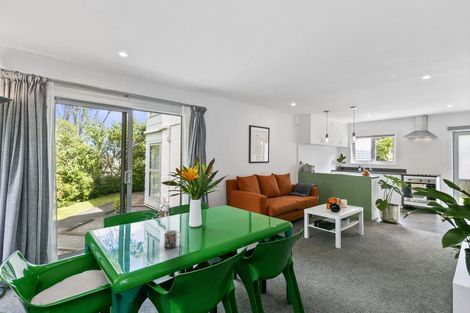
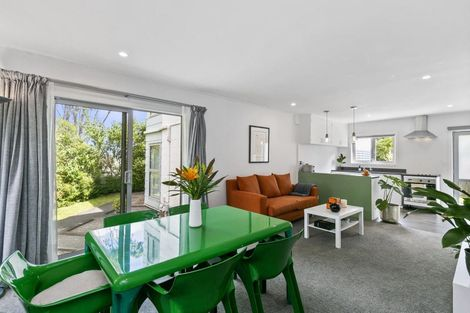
- mug (173, 238)
